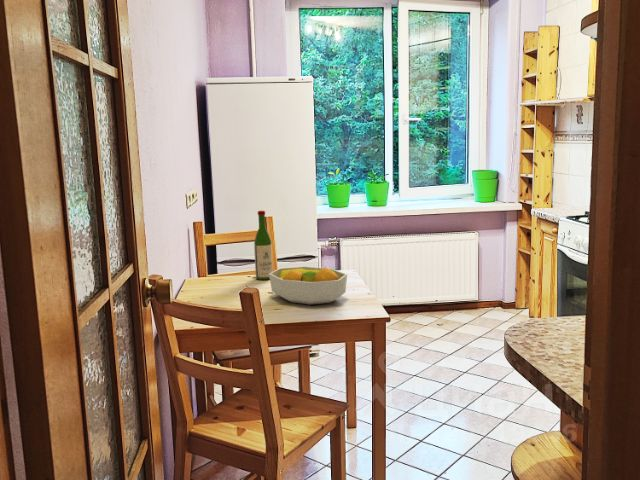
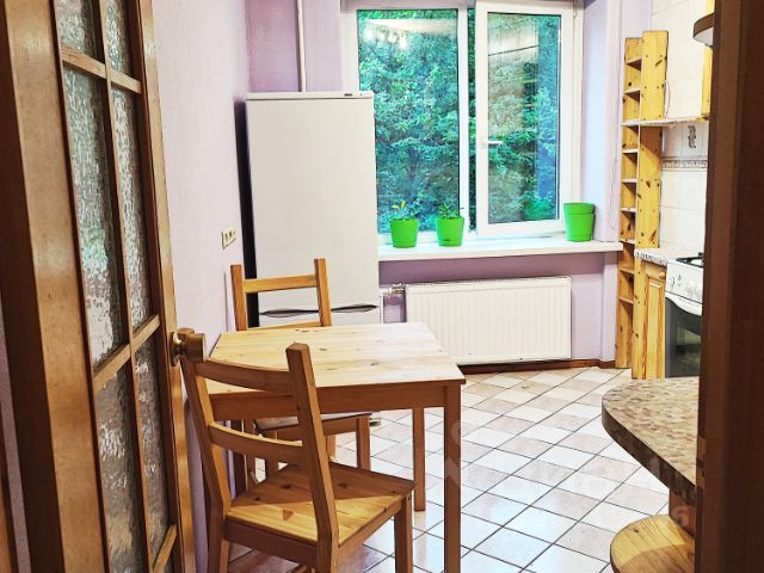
- wine bottle (262, 244)
- fruit bowl (307, 280)
